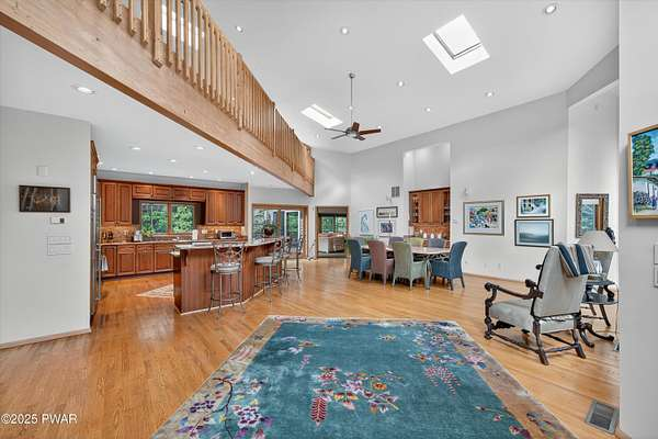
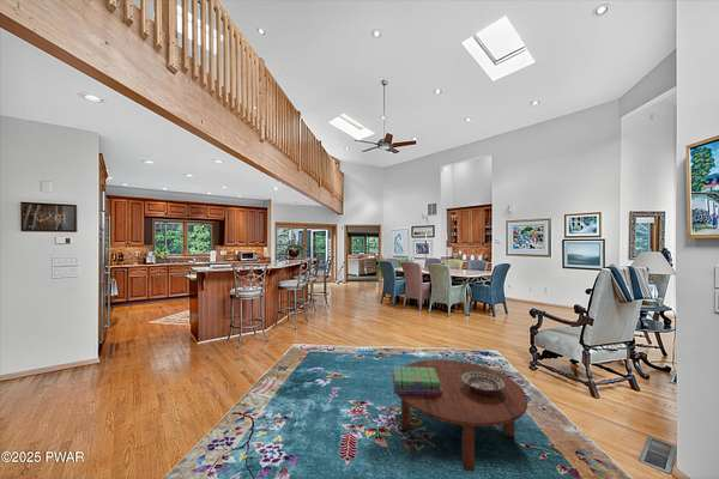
+ decorative bowl (482, 384)
+ coffee table (455, 407)
+ stack of books (415, 380)
